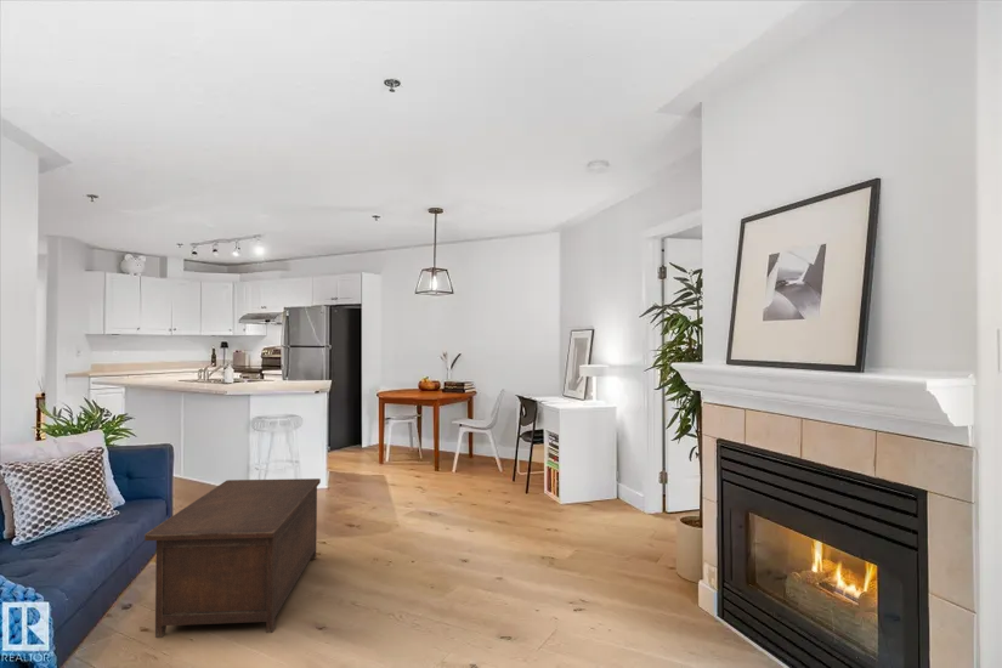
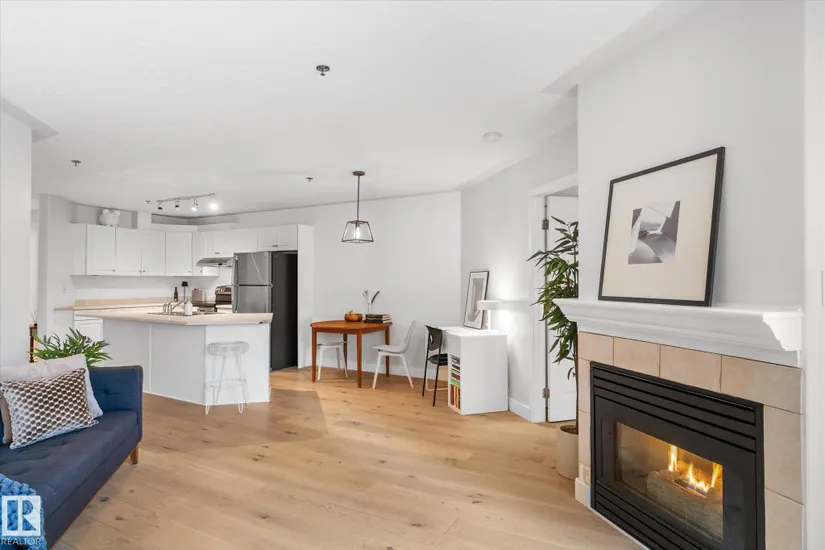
- cabinet (245, 547)
